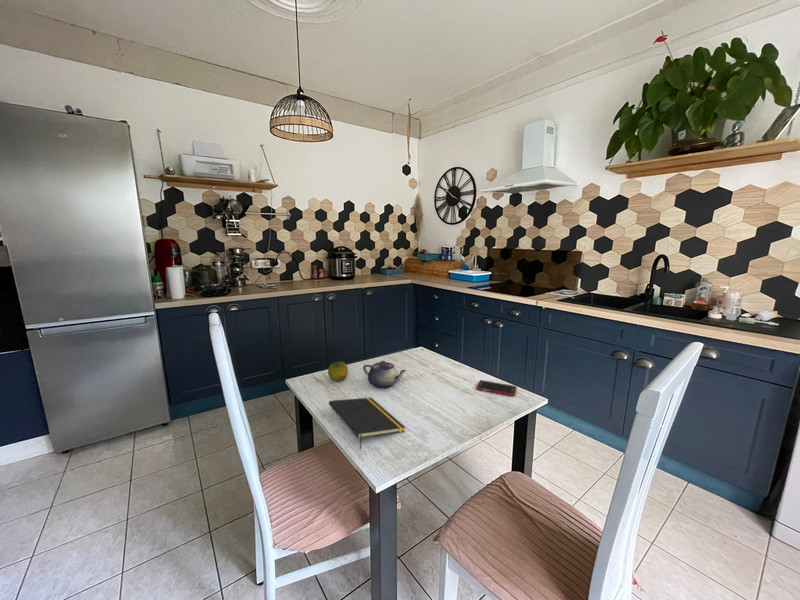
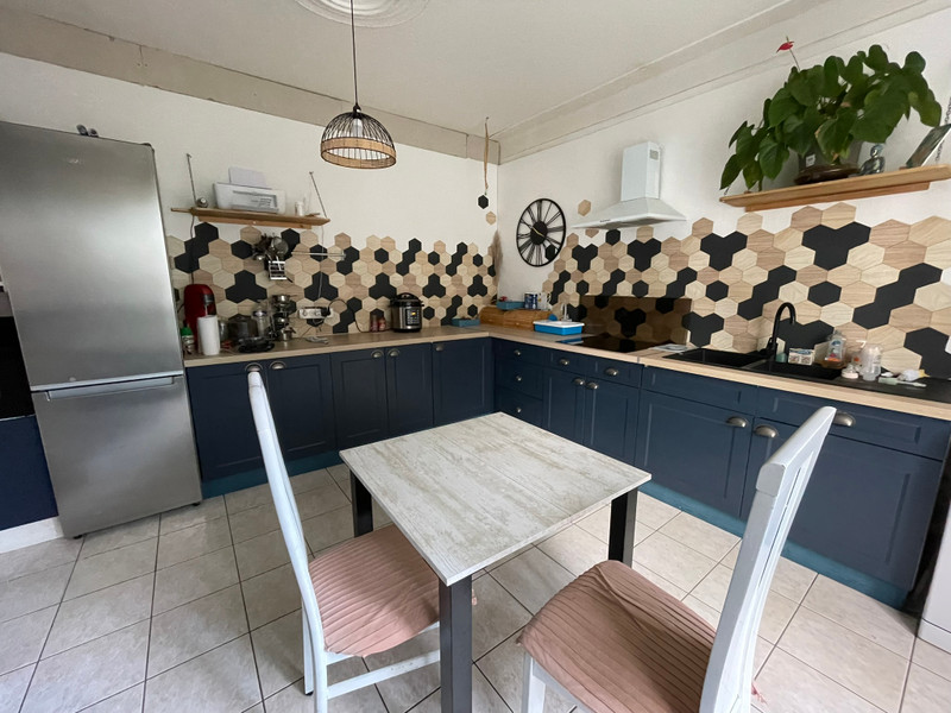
- fruit (338, 371)
- cell phone (496, 387)
- teapot (384, 372)
- notepad (365, 415)
